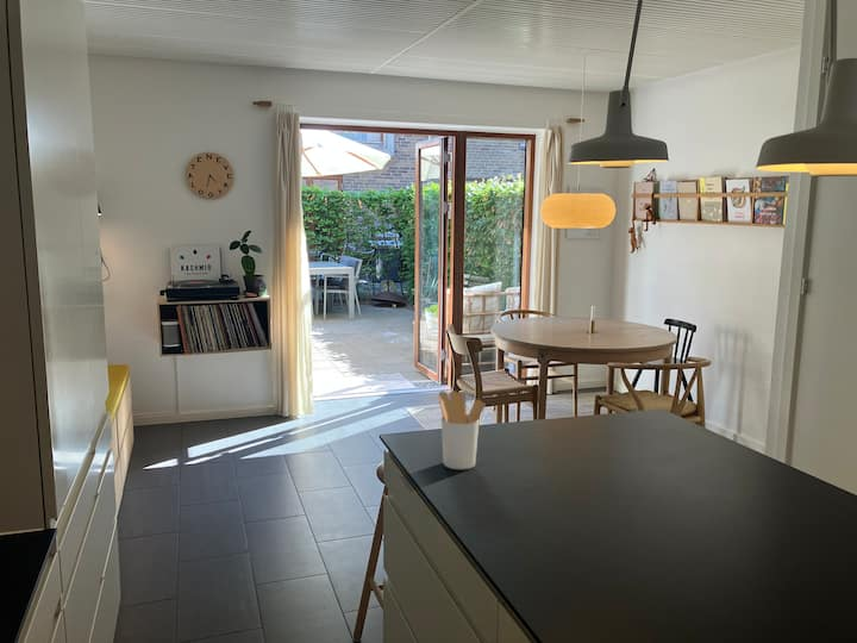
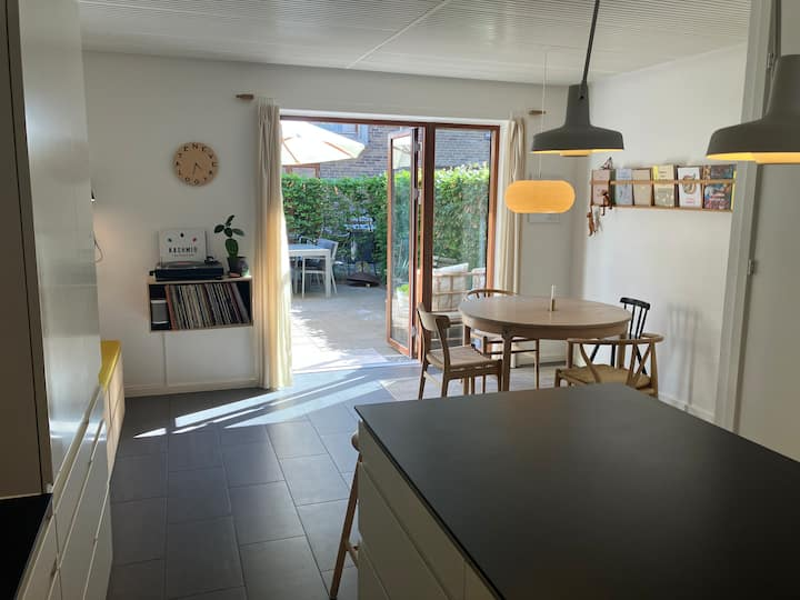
- utensil holder (457, 427)
